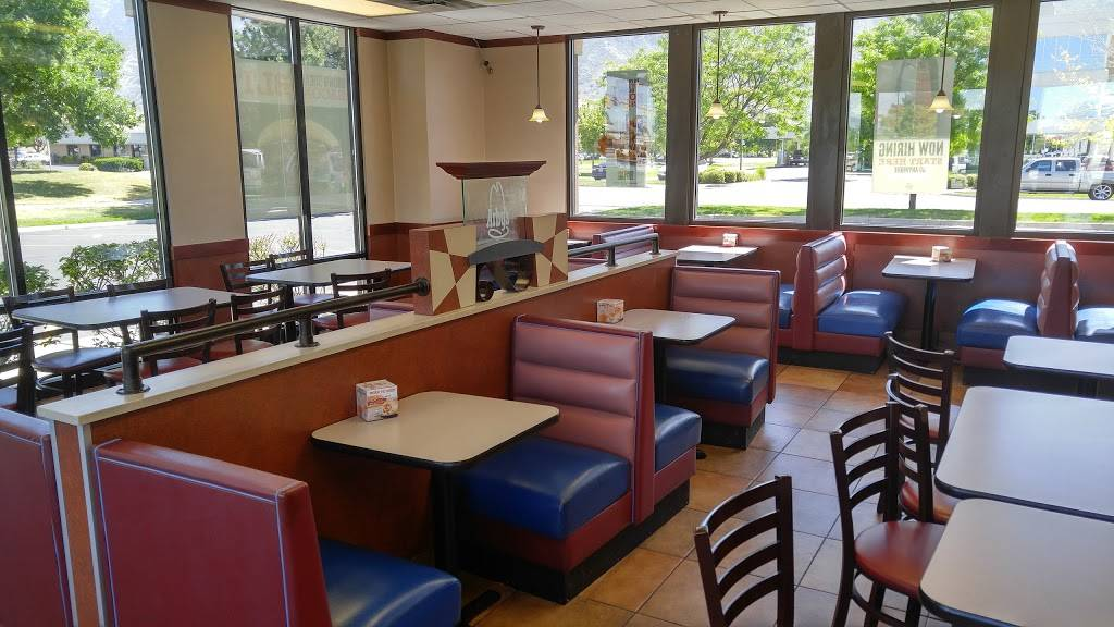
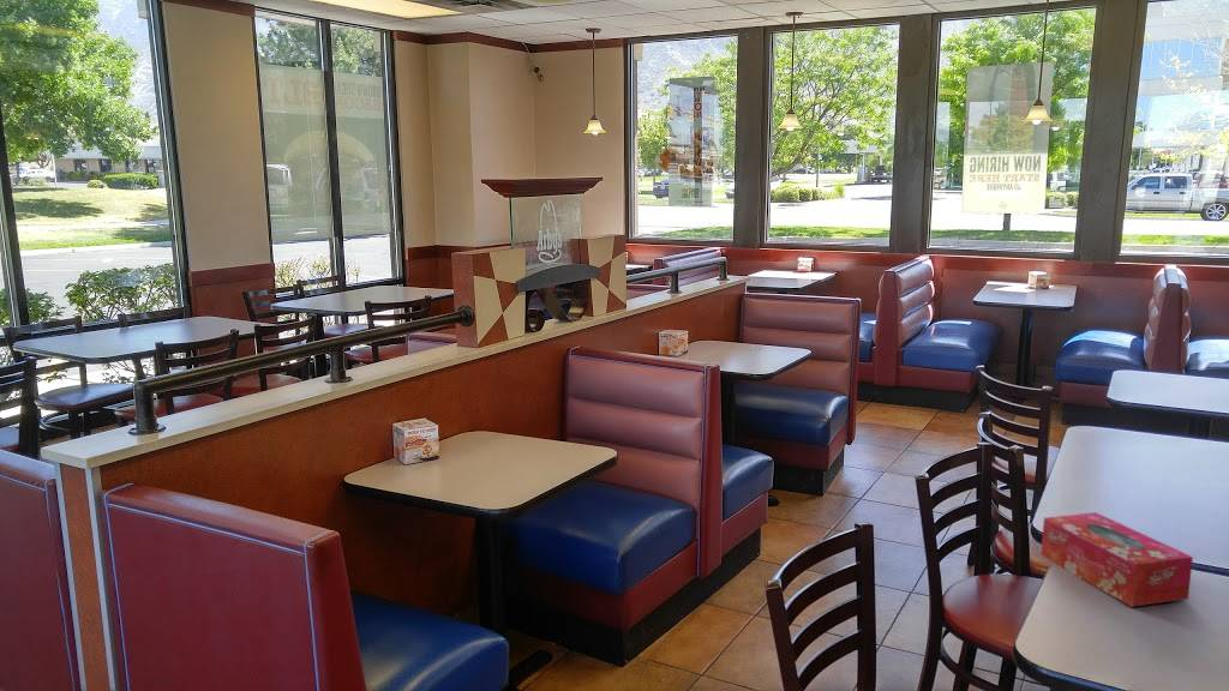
+ tissue box (1111, 555)
